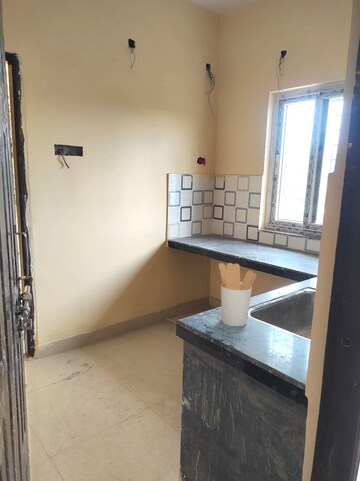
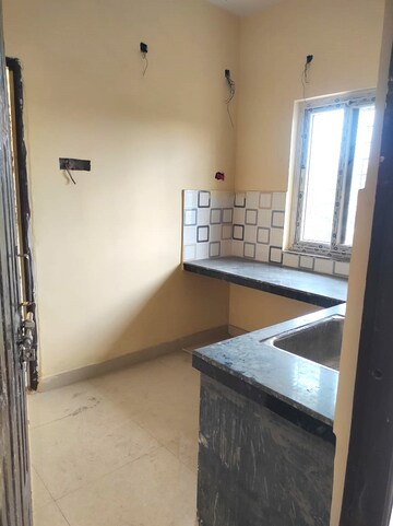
- utensil holder (233, 292)
